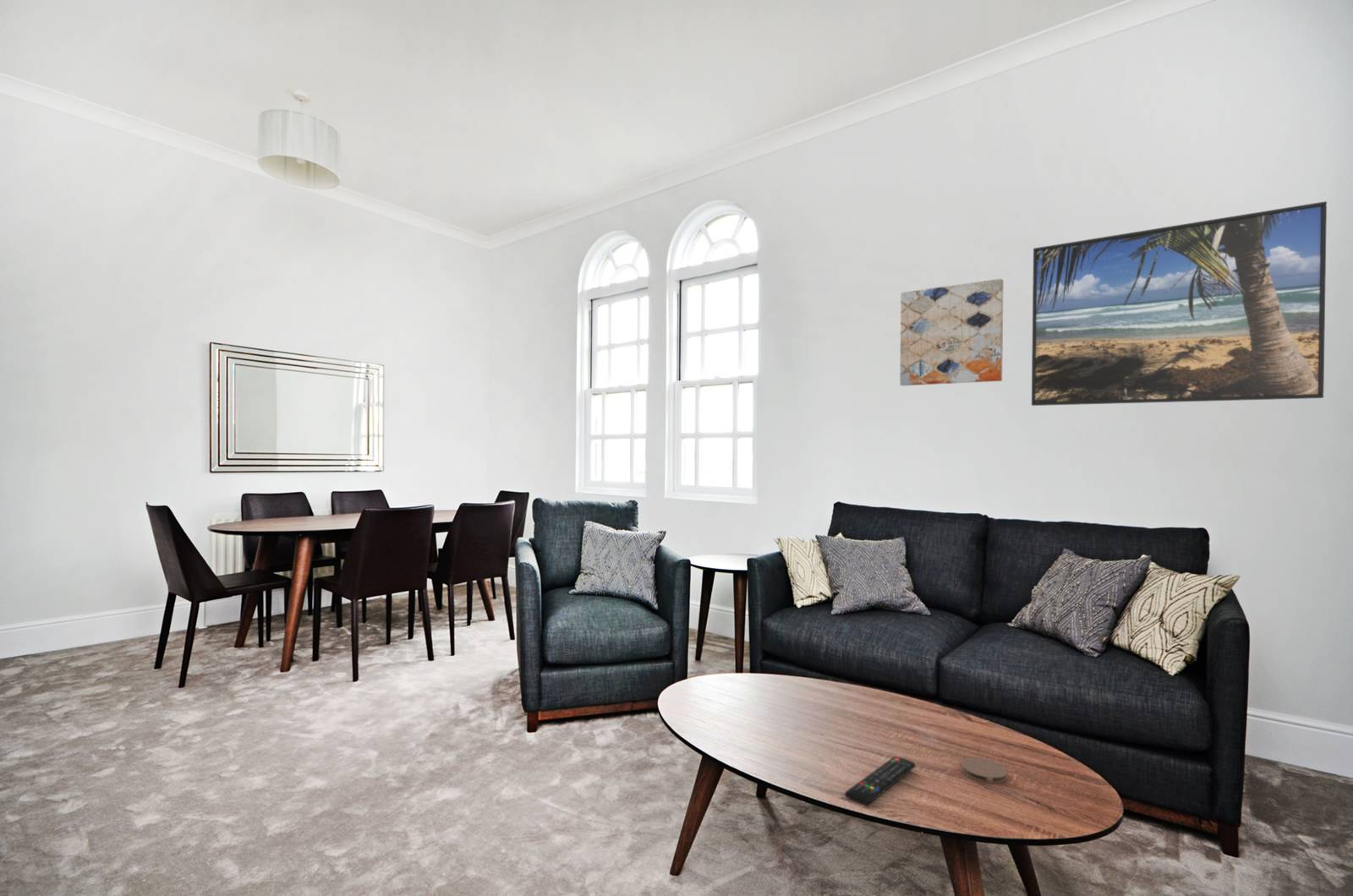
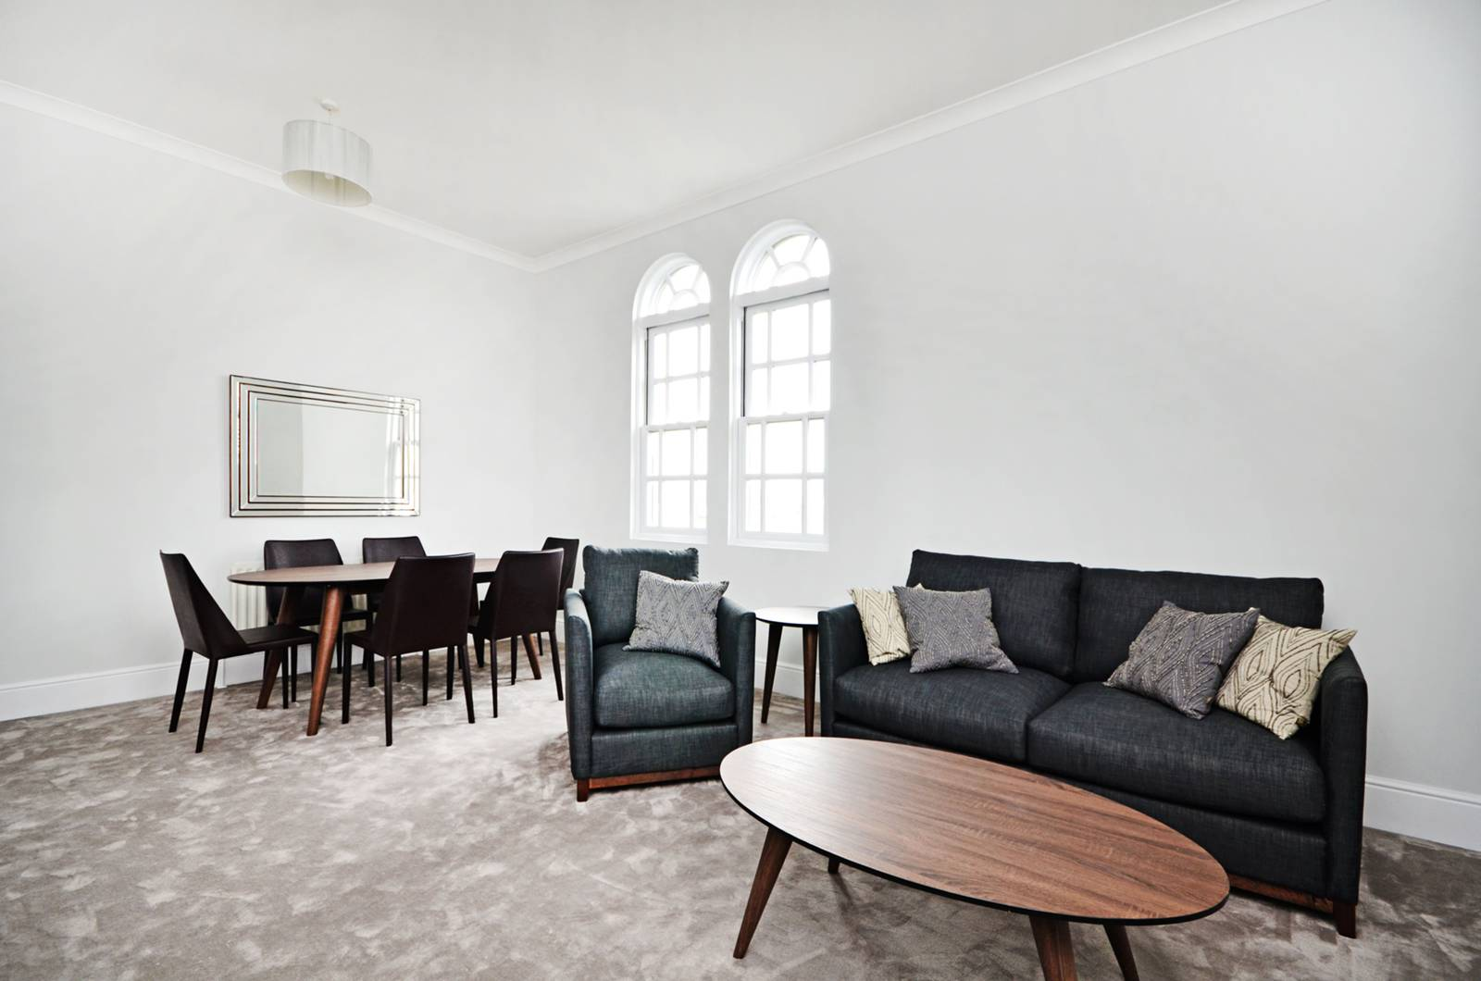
- coaster (983, 769)
- remote control (882, 779)
- wall art (949, 335)
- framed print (1162, 314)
